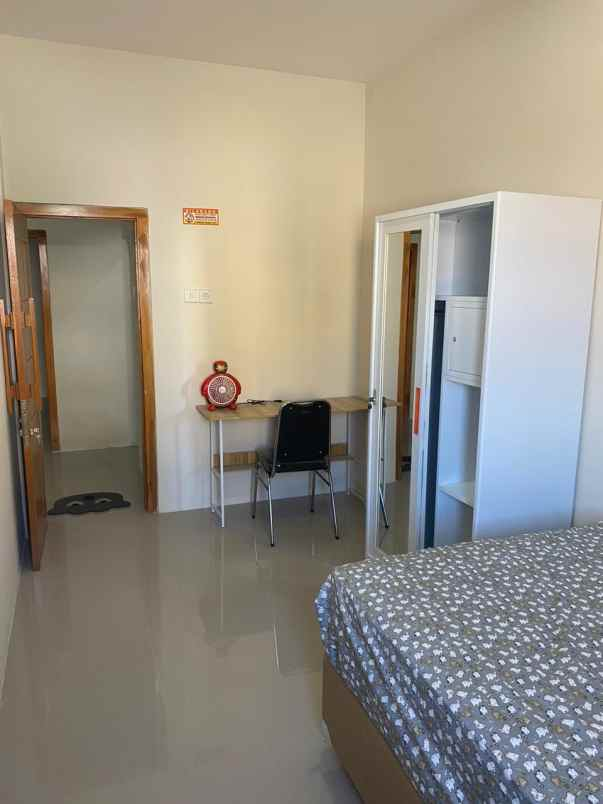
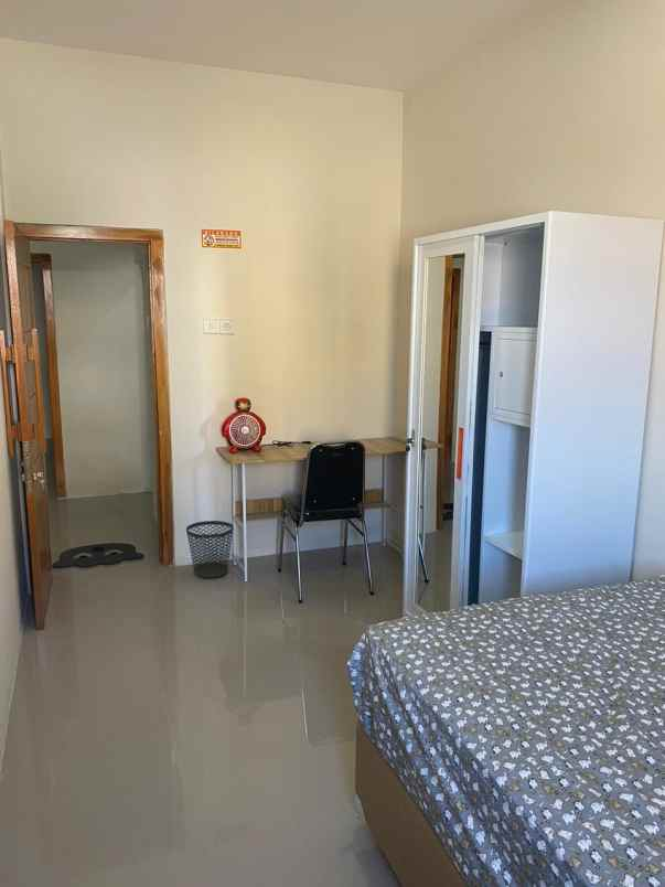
+ wastebasket (210, 549)
